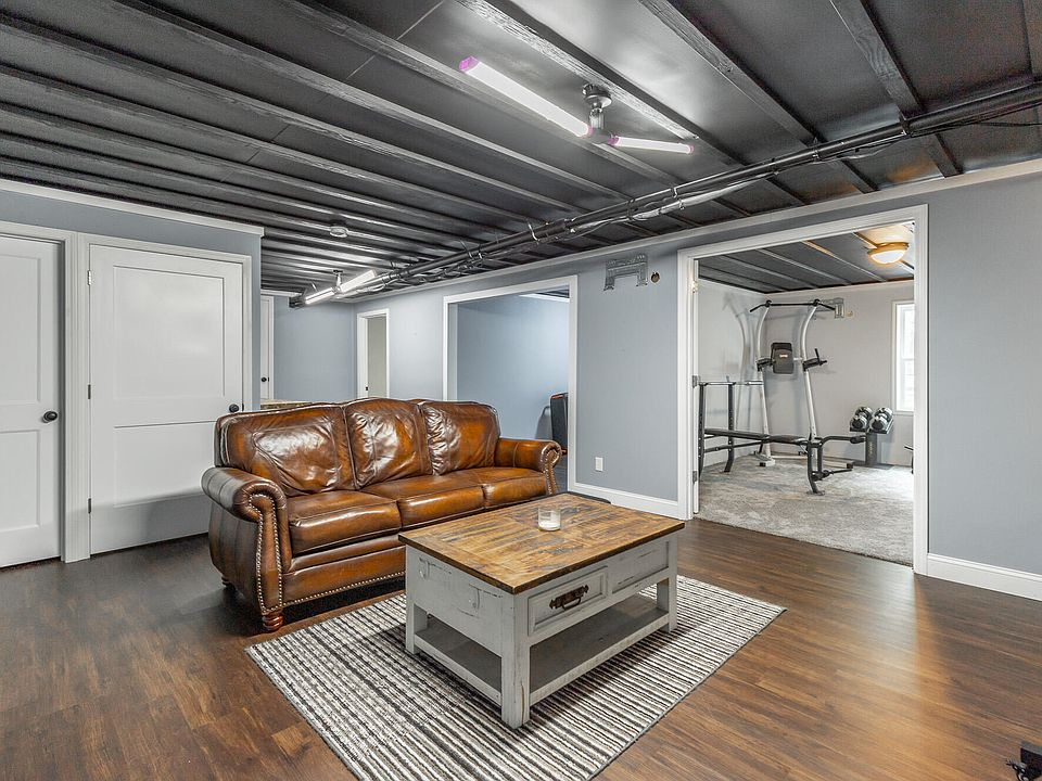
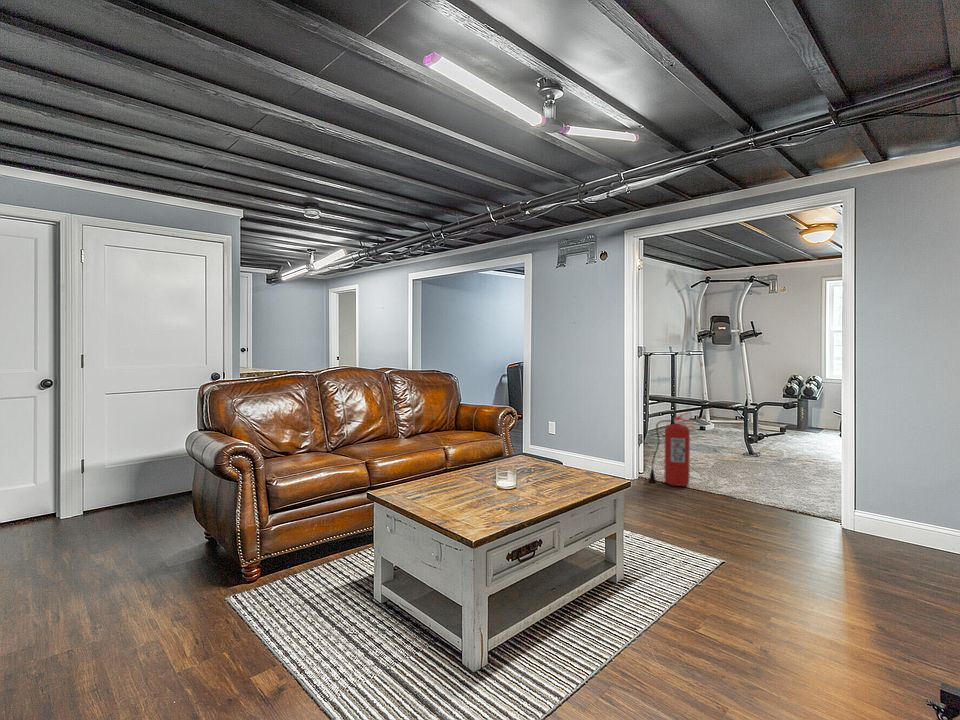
+ fire extinguisher (670, 447)
